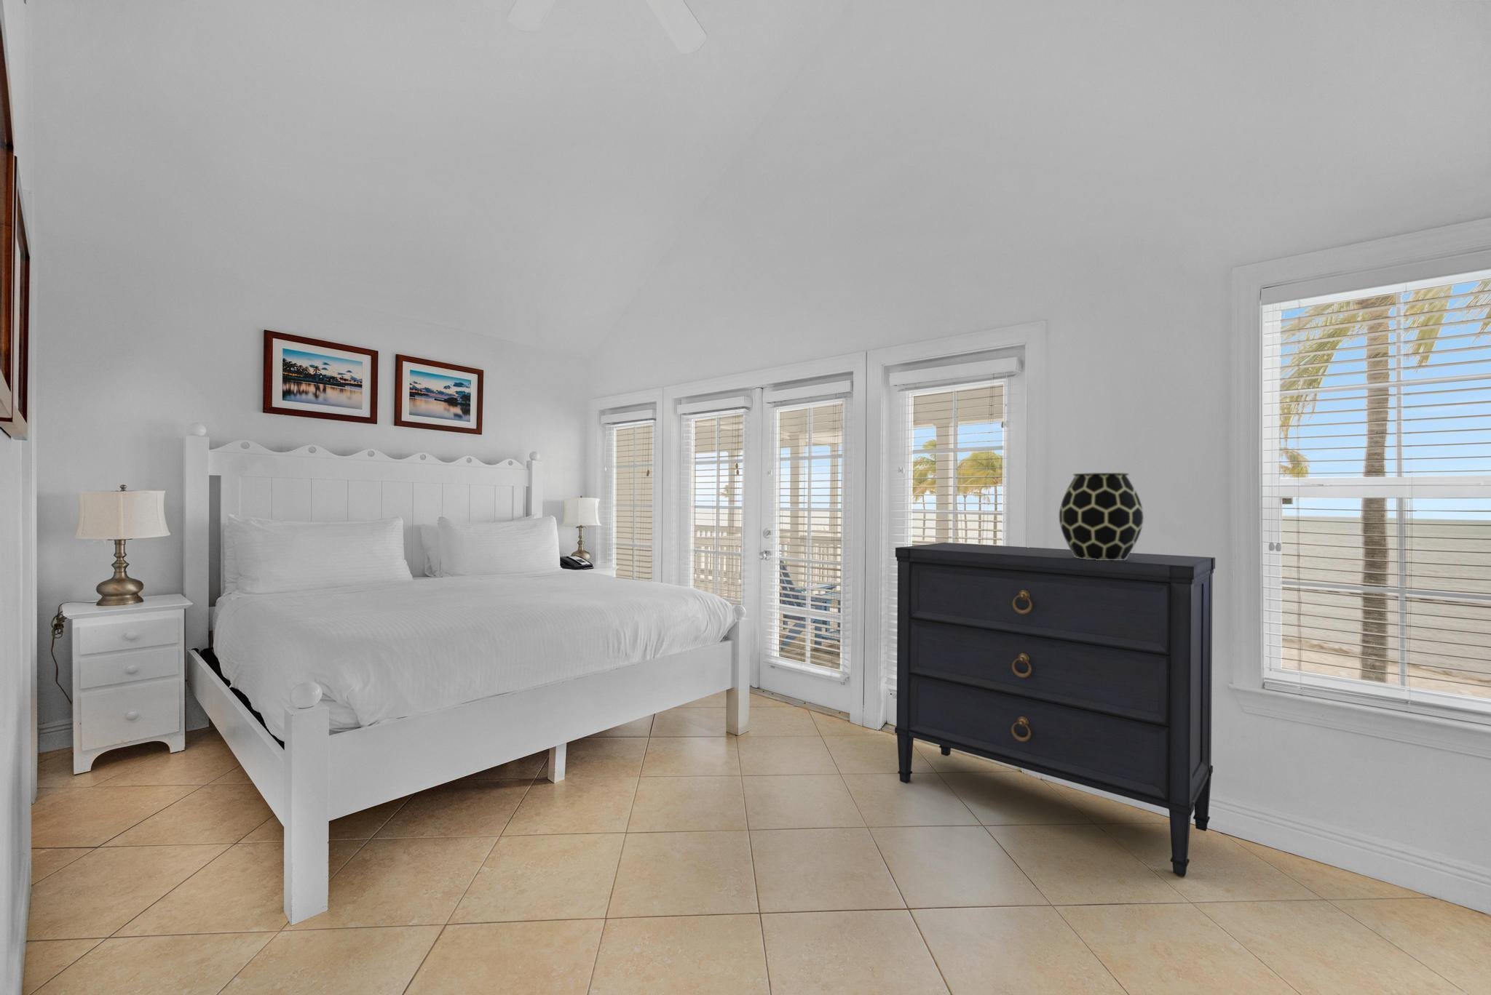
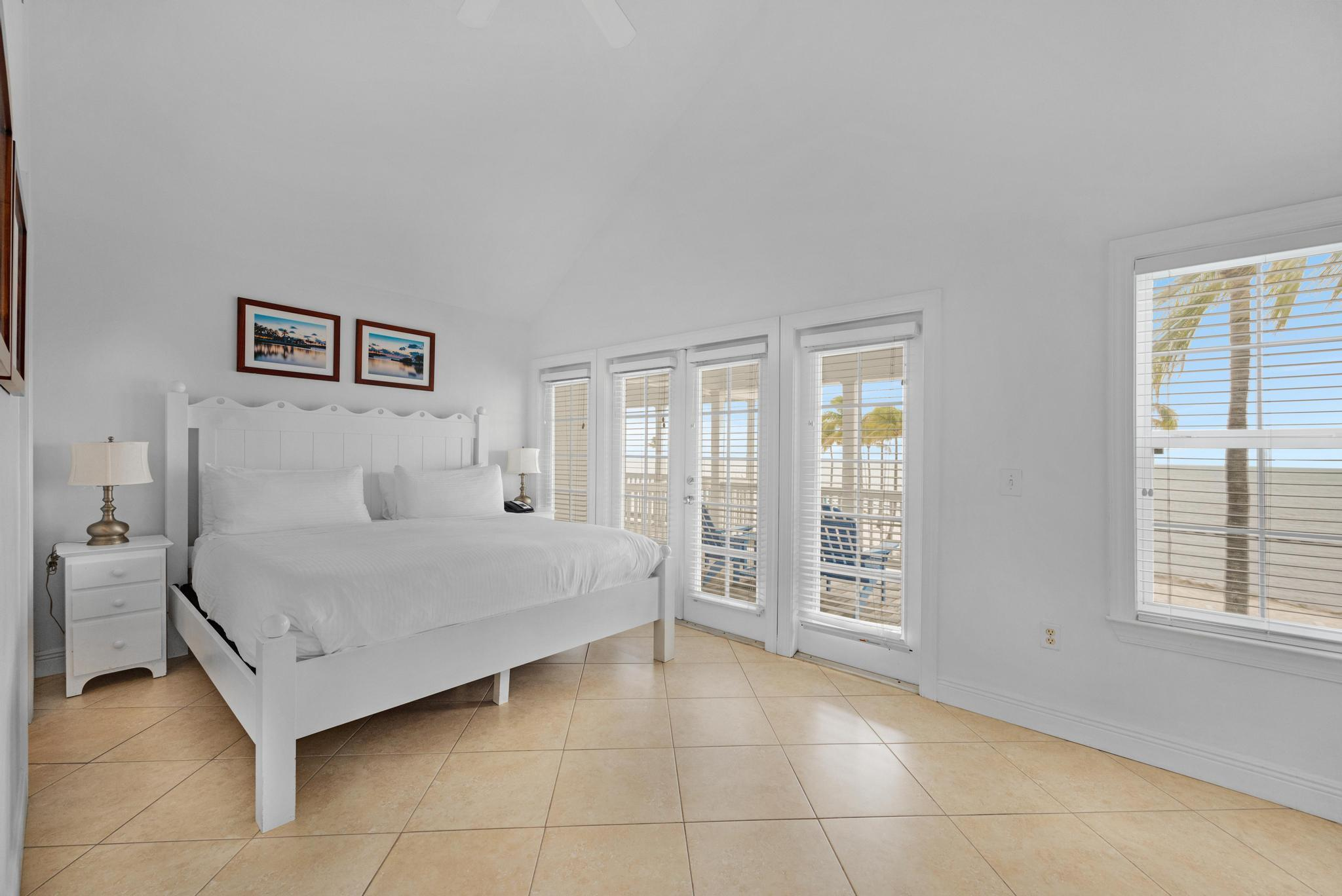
- vase (1100, 515)
- dresser (1042, 677)
